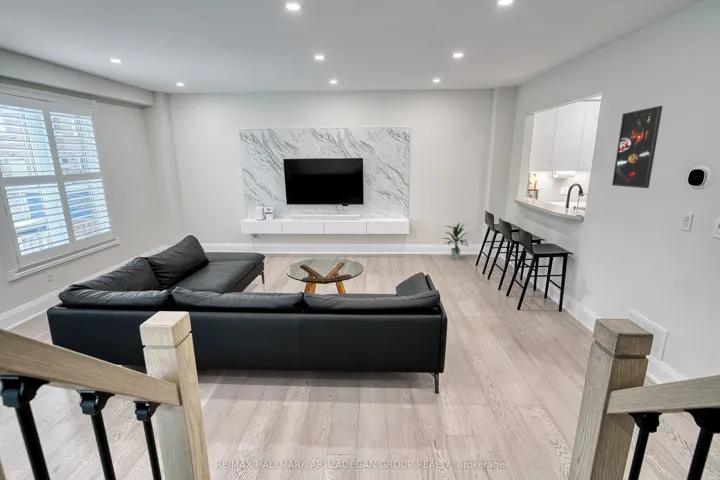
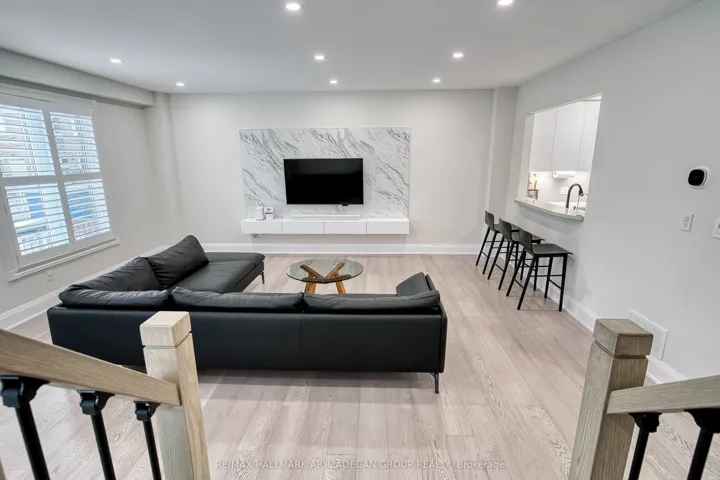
- indoor plant (455, 240)
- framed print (635, 149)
